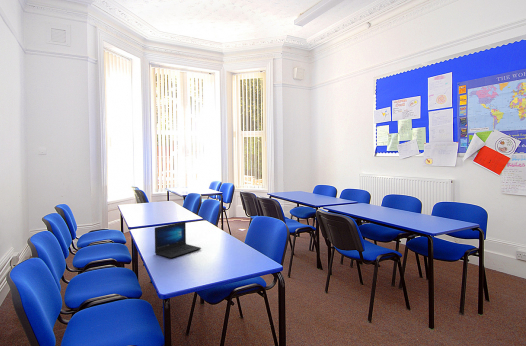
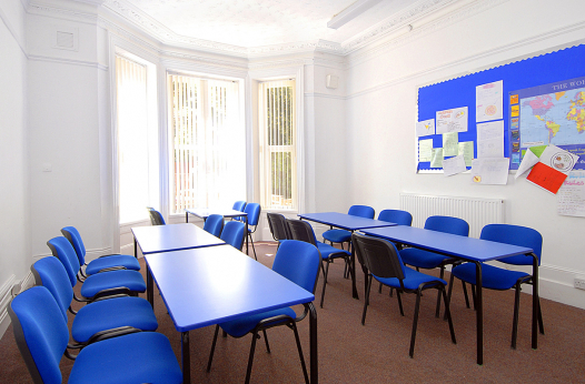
- laptop (178, 238)
